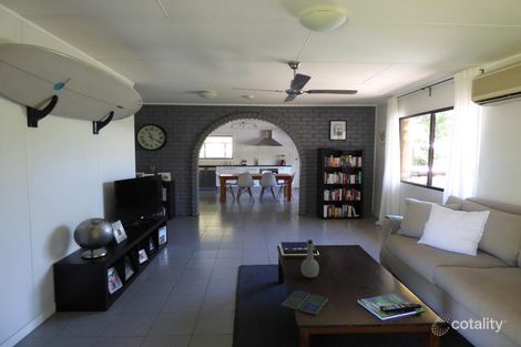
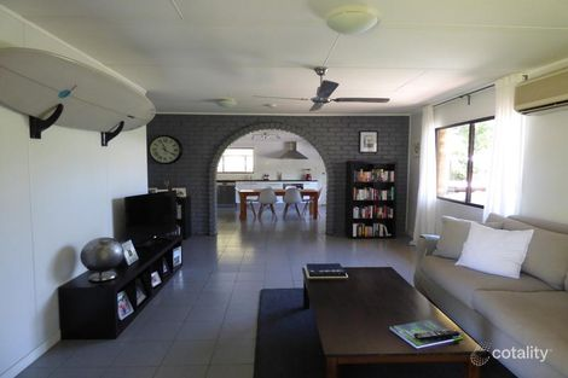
- bottle (309, 257)
- drink coaster (305, 300)
